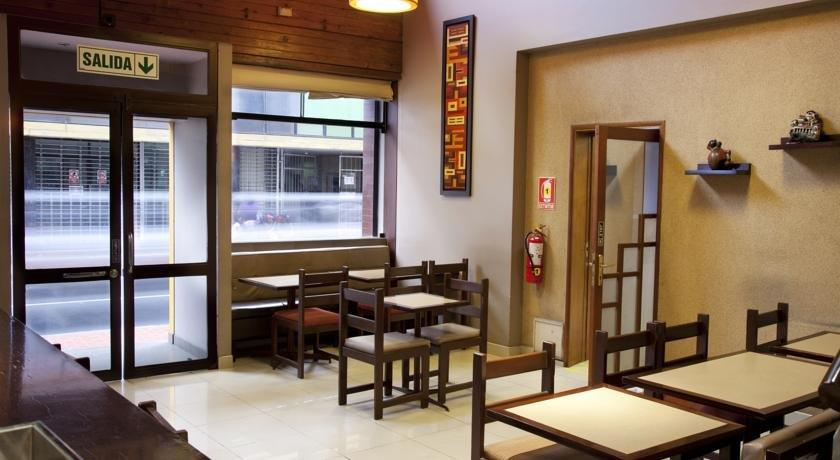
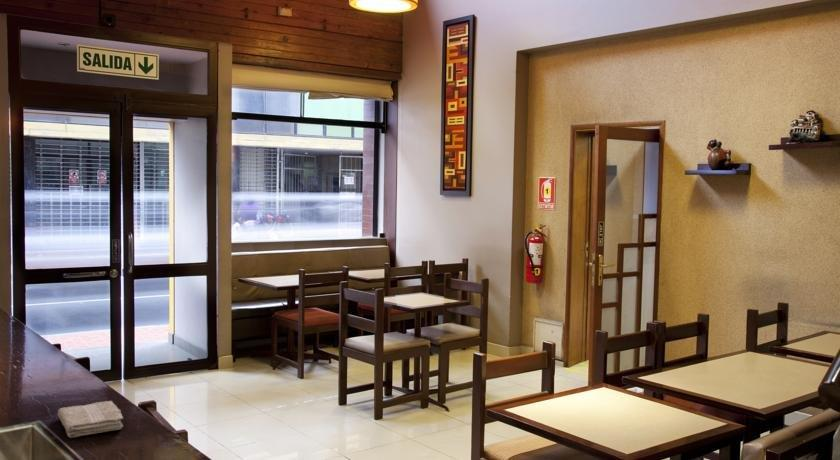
+ washcloth (90, 417)
